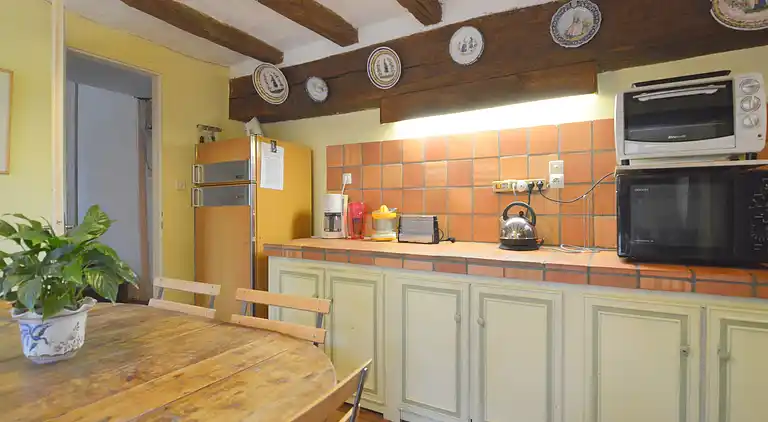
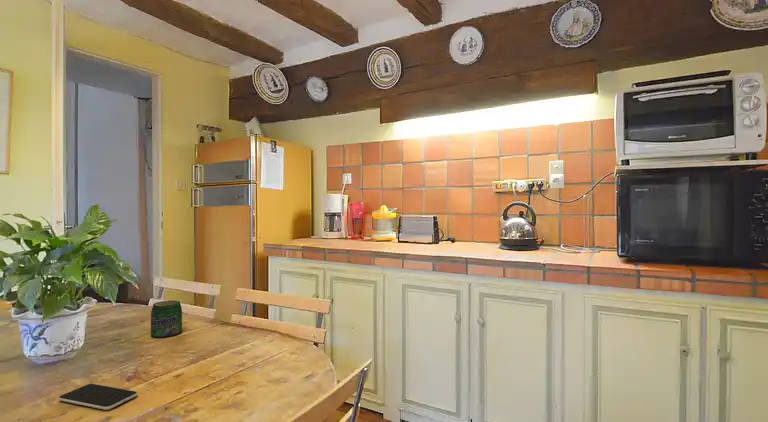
+ jar (166, 318)
+ smartphone (98, 396)
